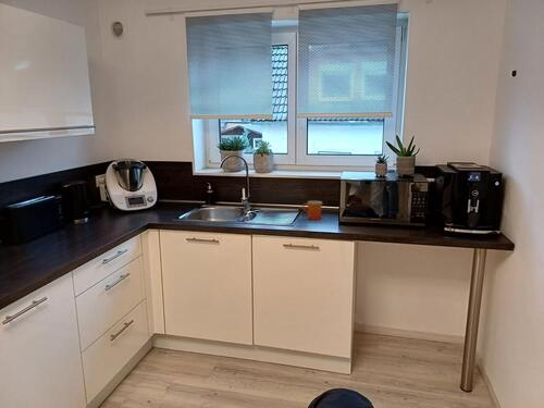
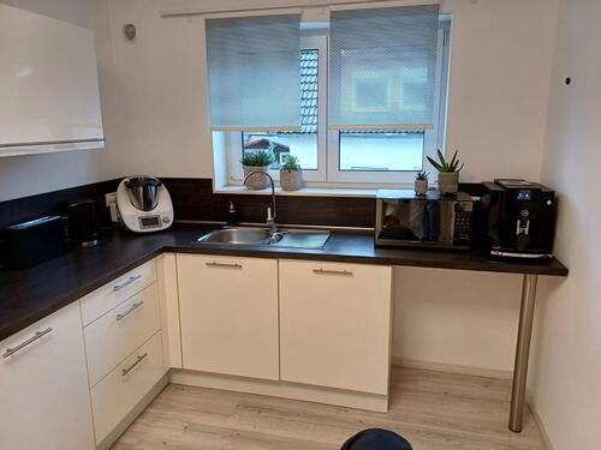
- mug (312, 210)
